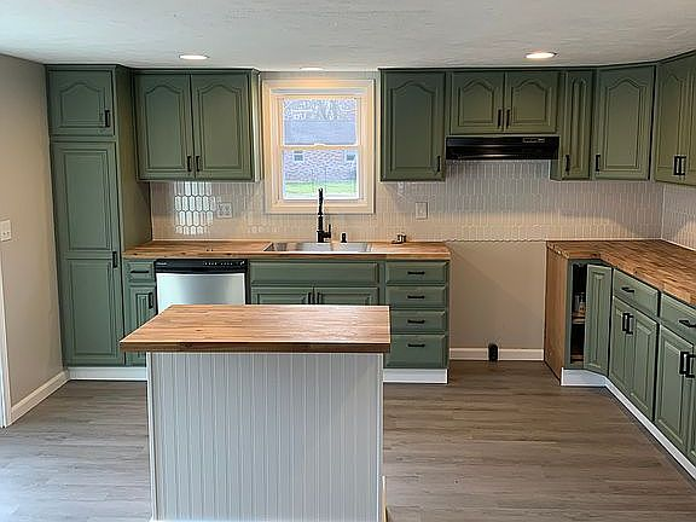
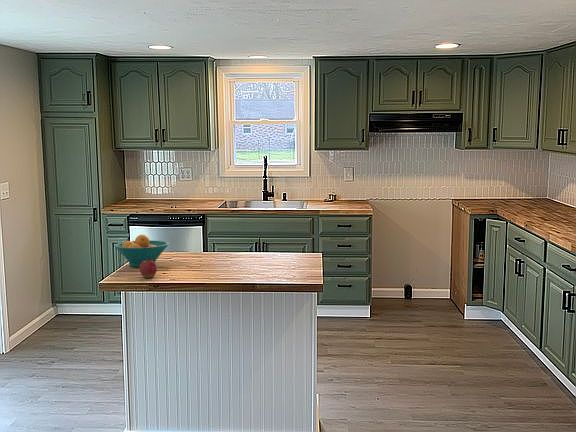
+ fruit bowl (142, 249)
+ apple (148, 266)
